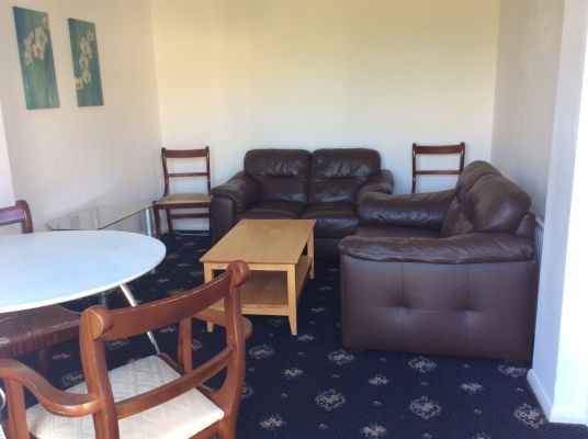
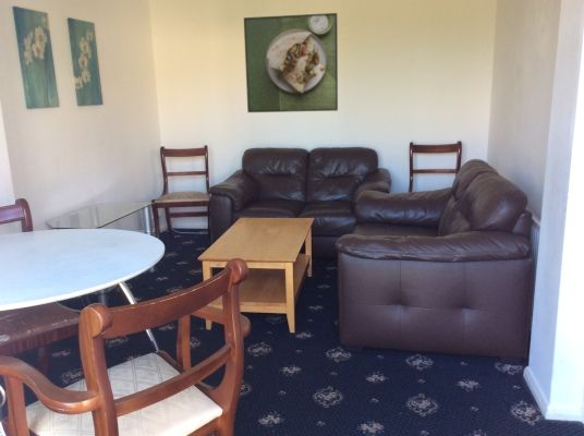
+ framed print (291, 64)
